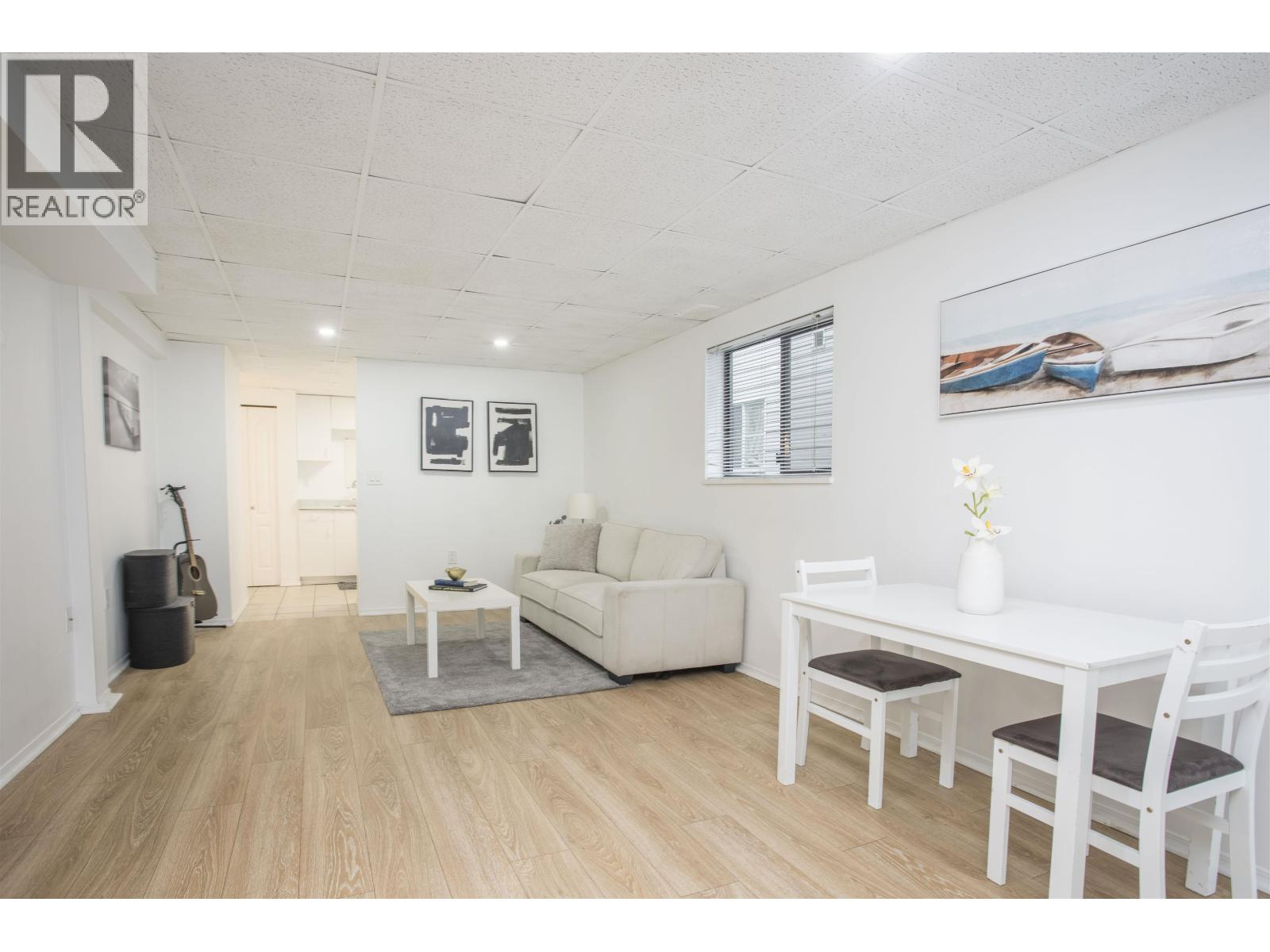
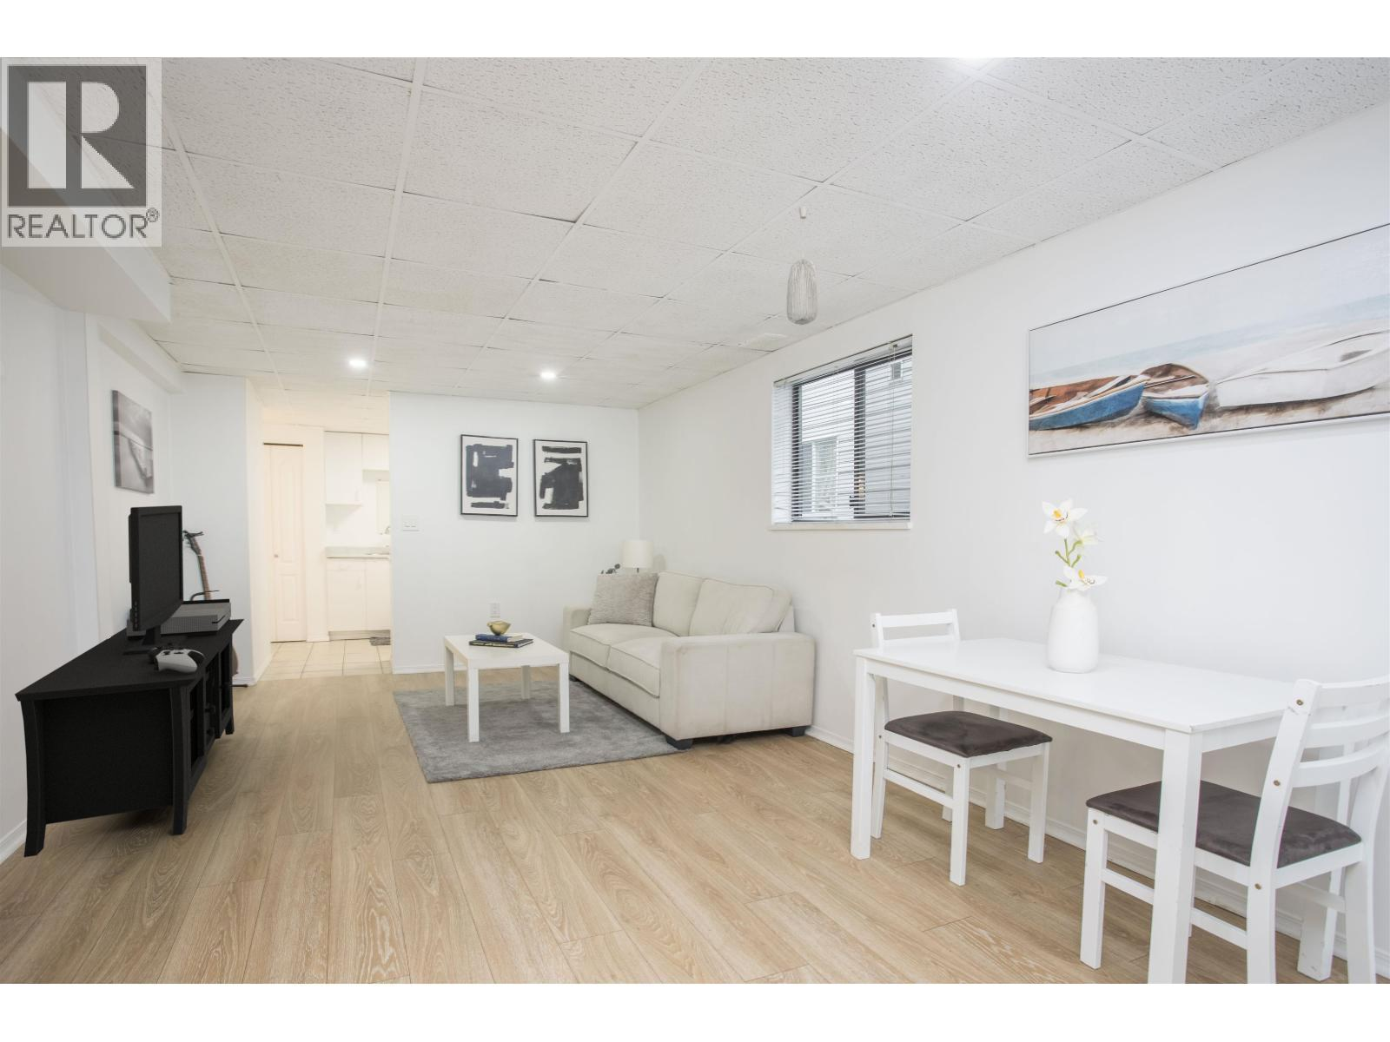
+ pendant light (801, 266)
+ media console (157, 645)
